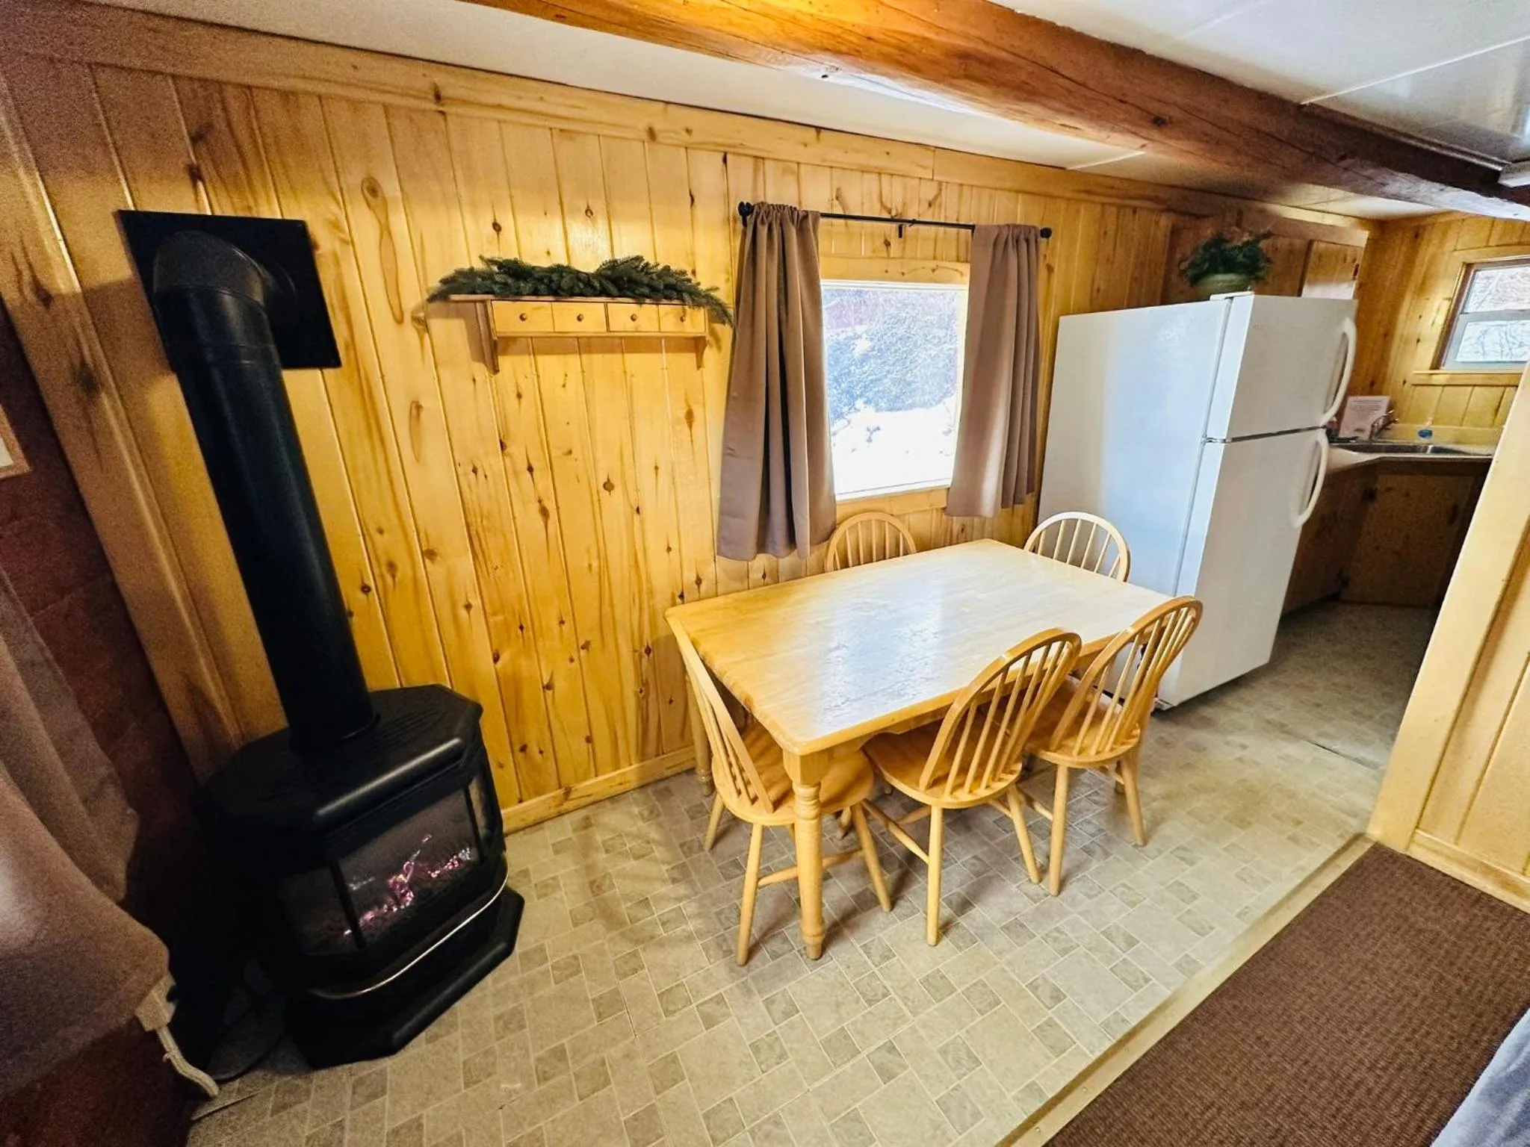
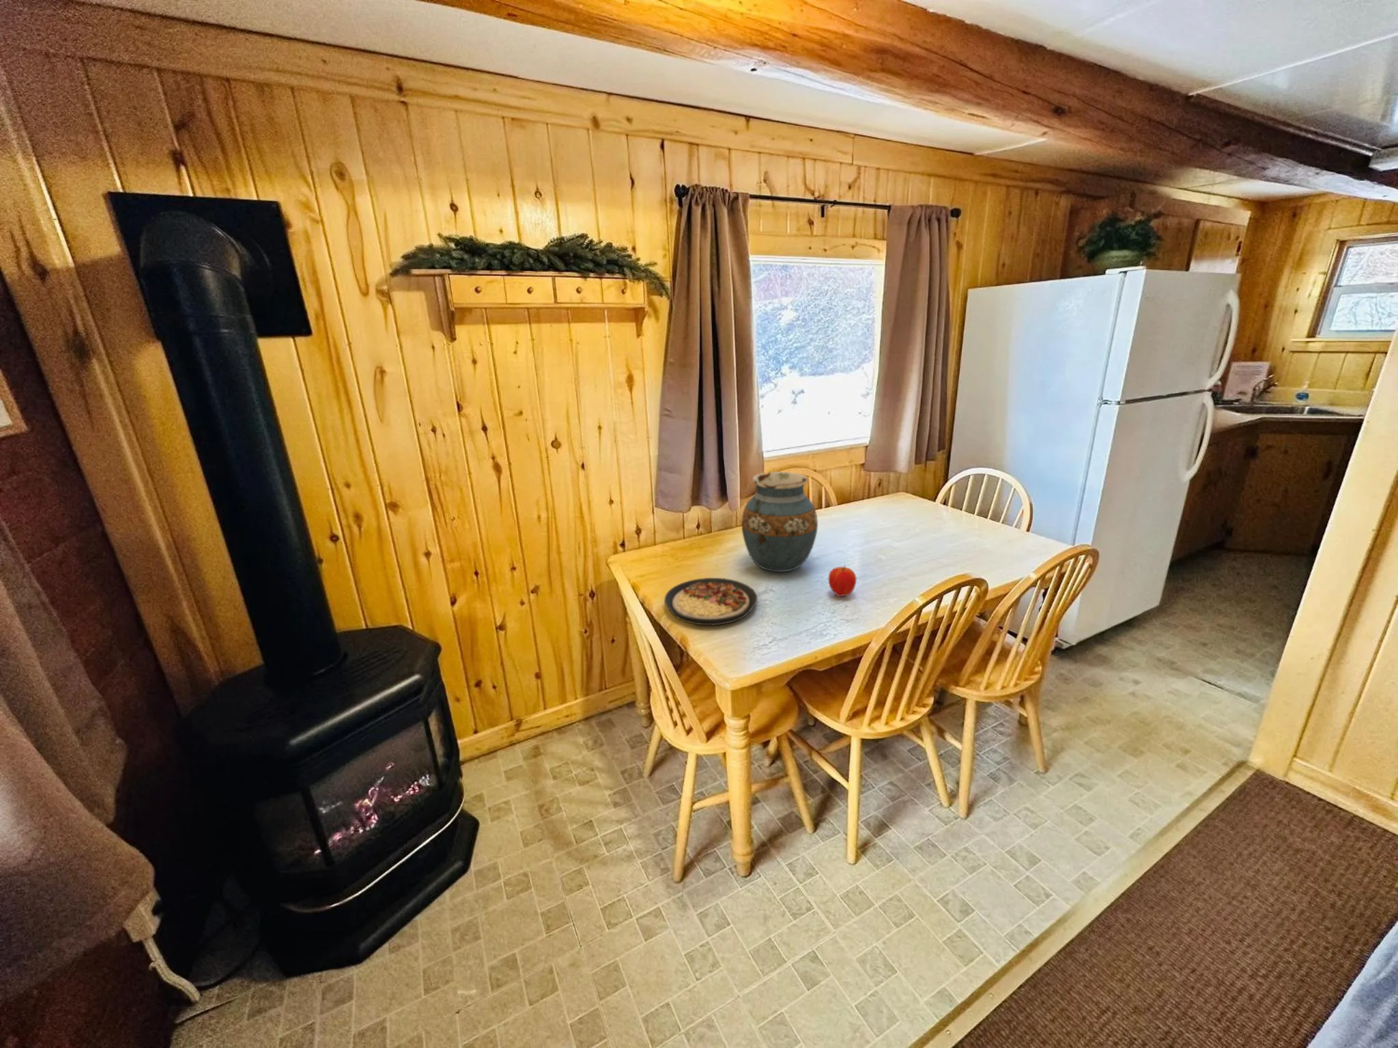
+ apple (842, 580)
+ vase (779, 523)
+ plate (711, 599)
